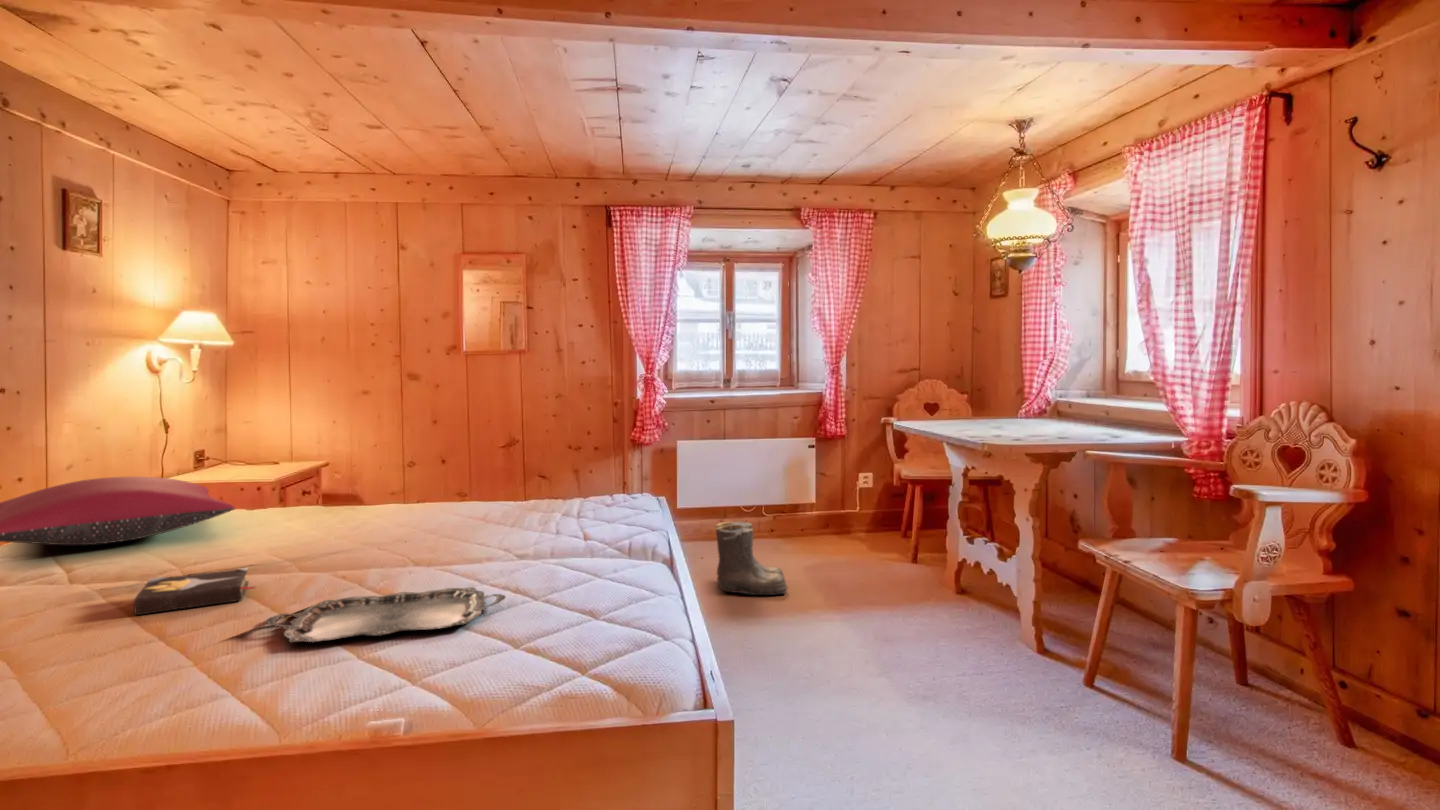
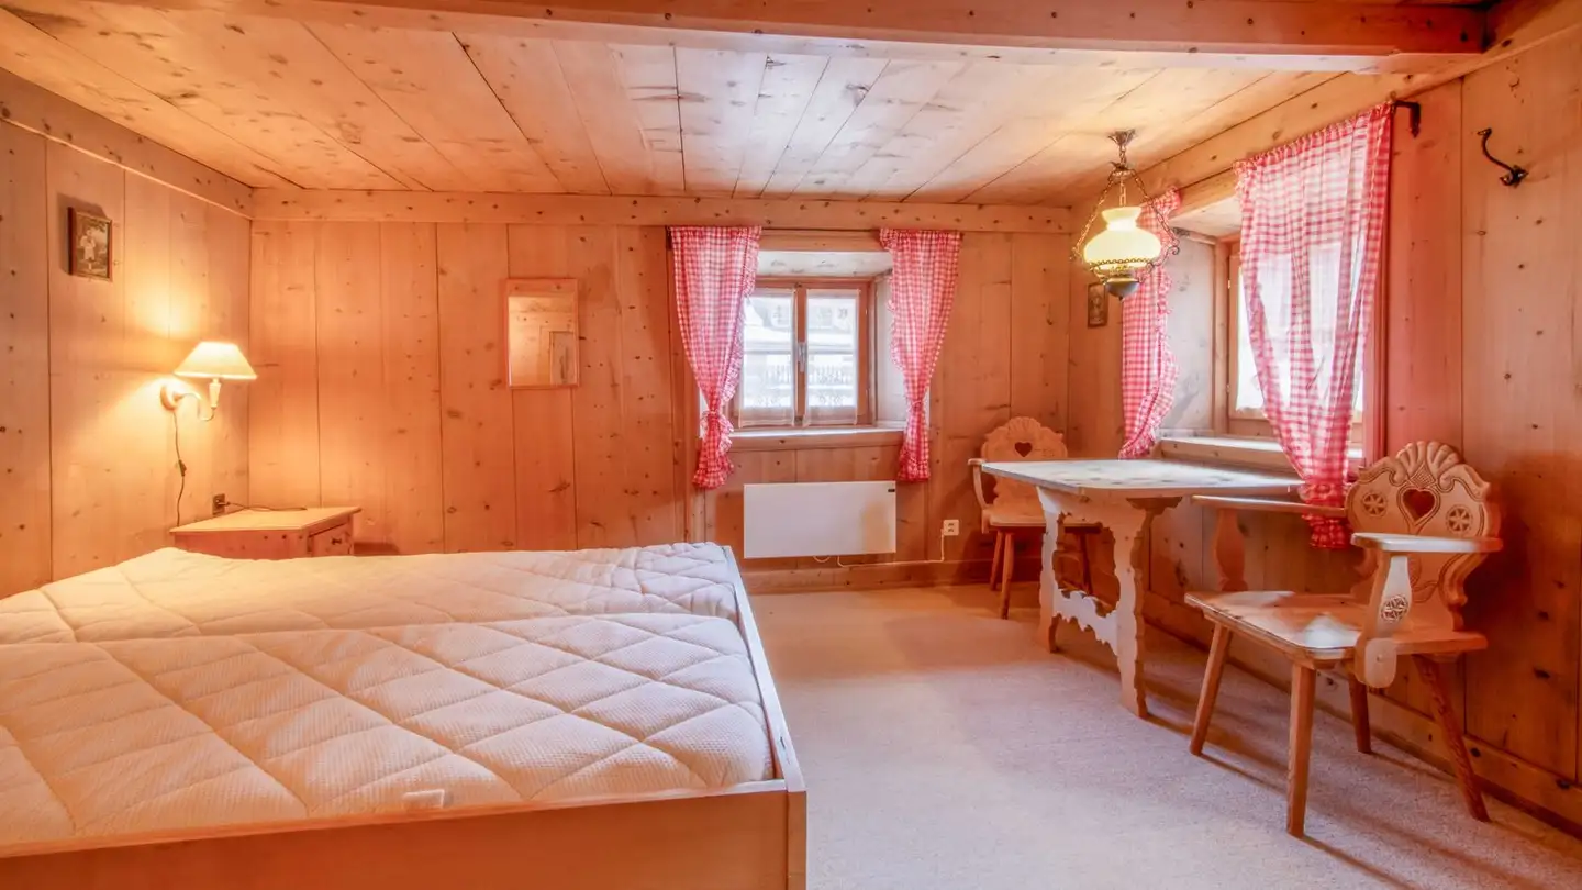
- serving tray (392, 612)
- boots (751, 556)
- hardback book (195, 589)
- pillow (111, 508)
